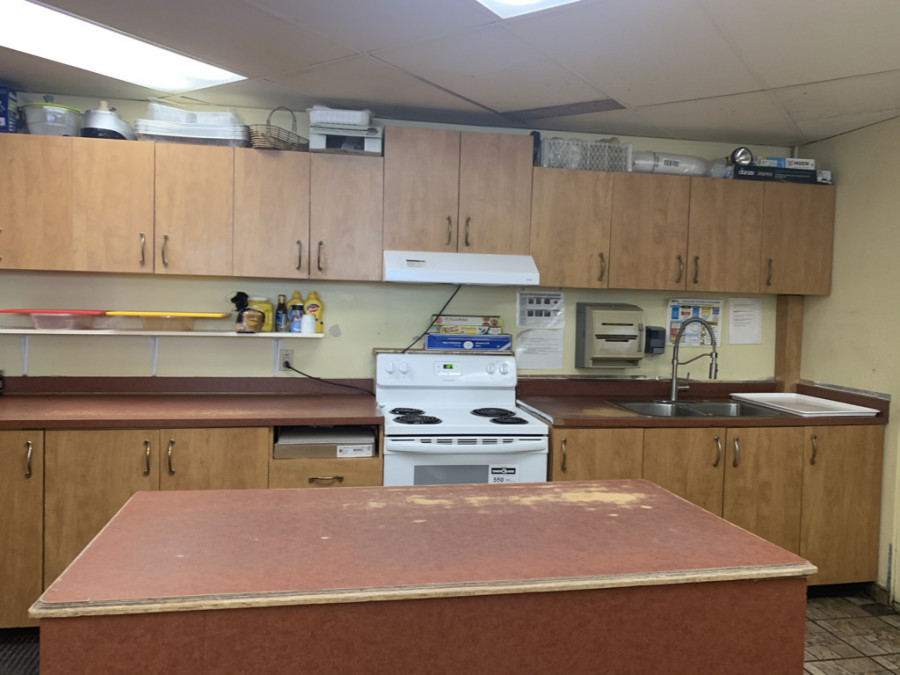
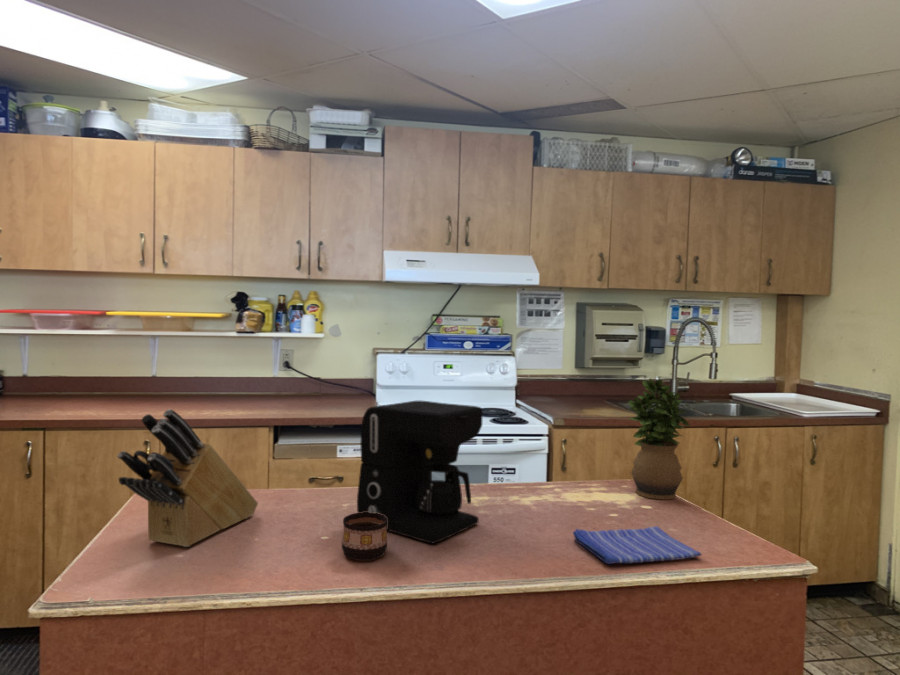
+ cup (367, 536)
+ potted plant (656, 437)
+ dish towel (633, 543)
+ coffee maker (423, 465)
+ knife block (193, 468)
